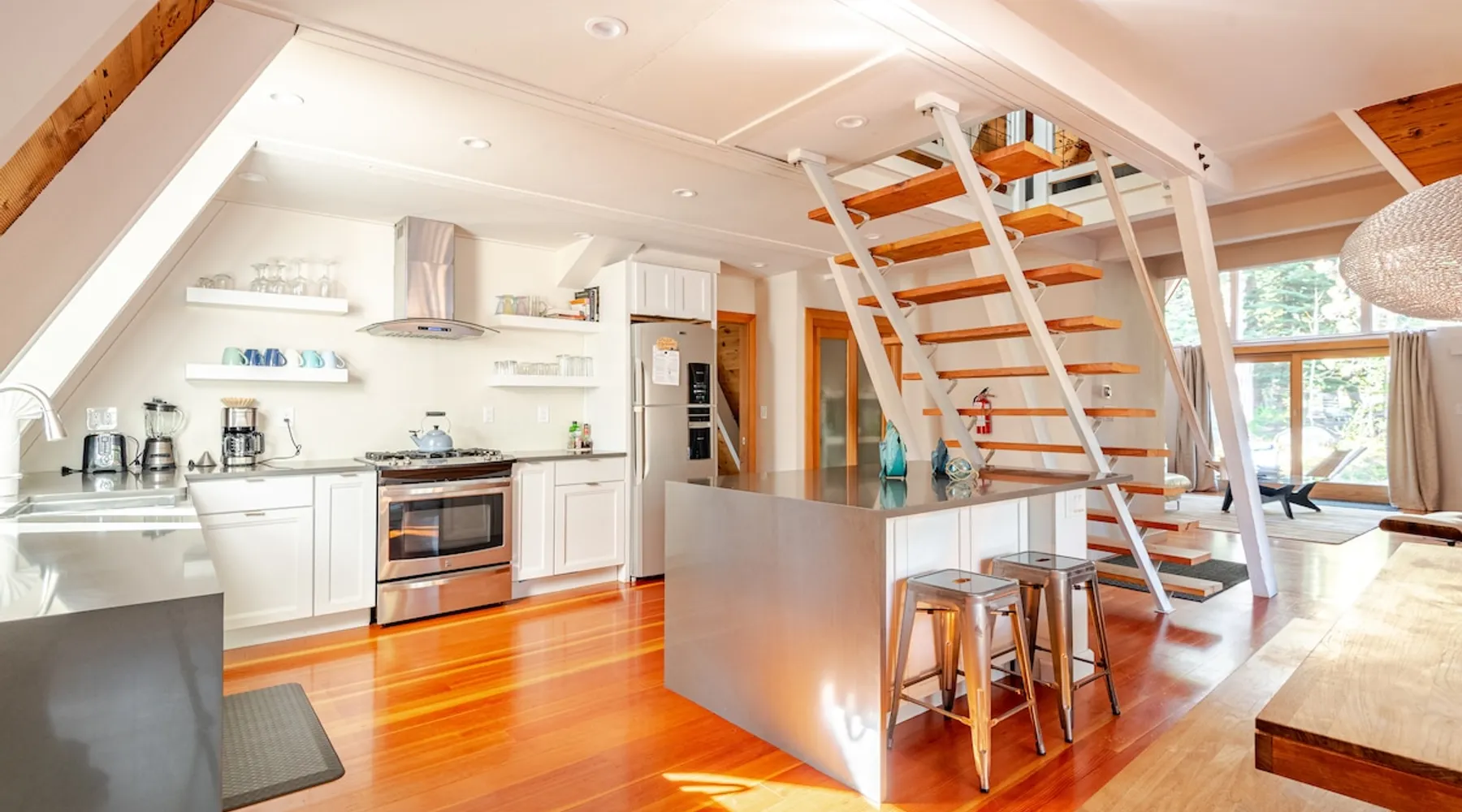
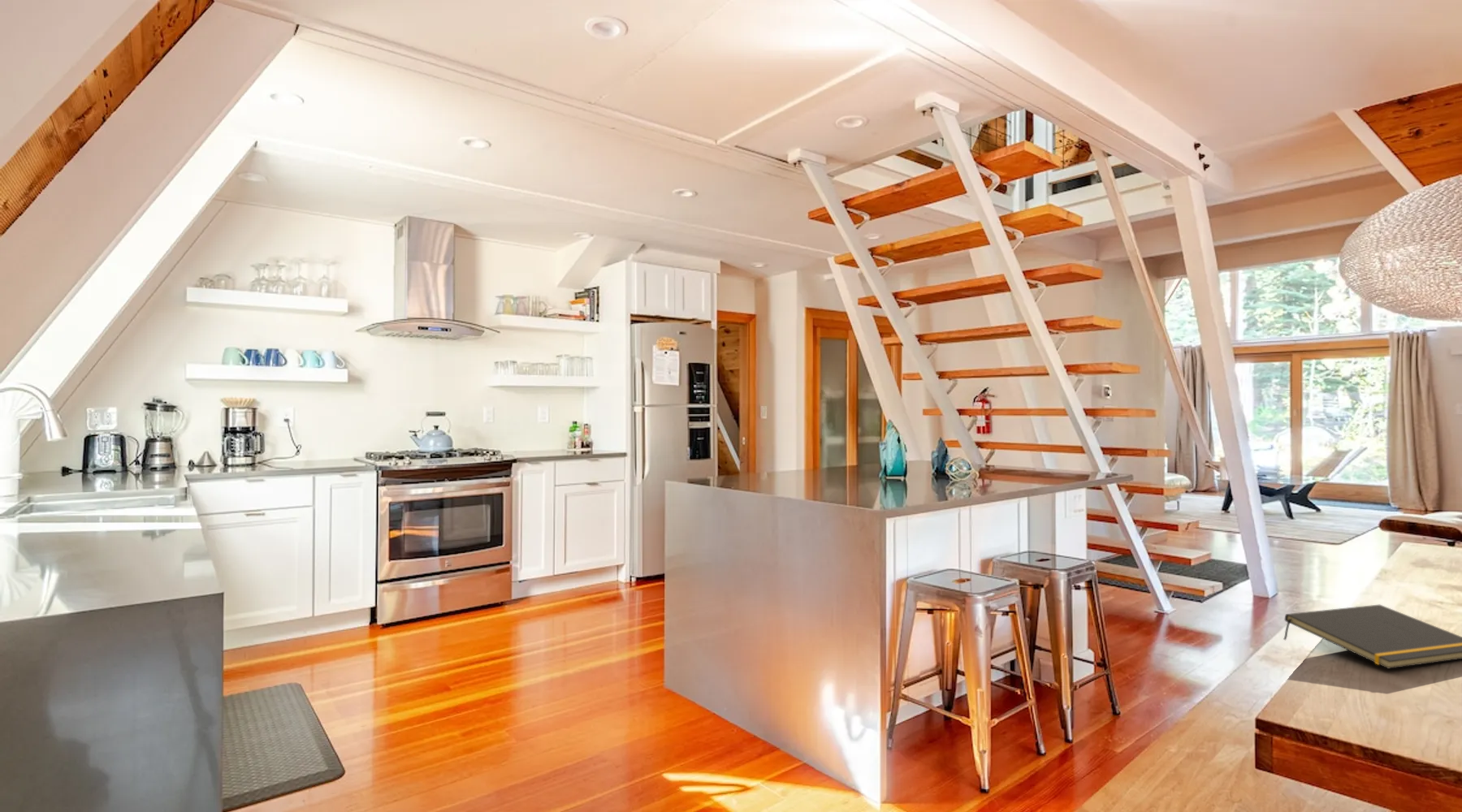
+ notepad (1383, 633)
